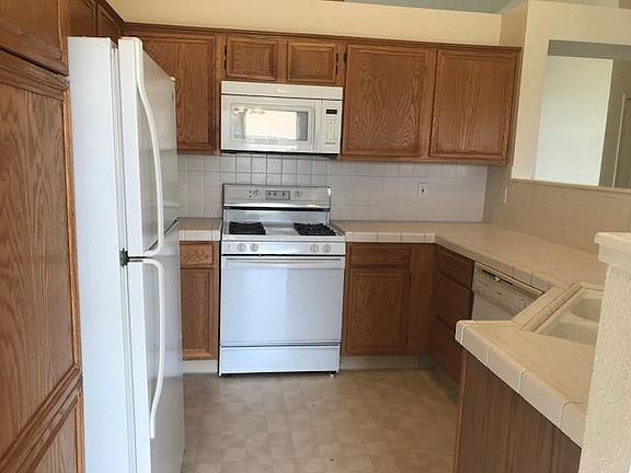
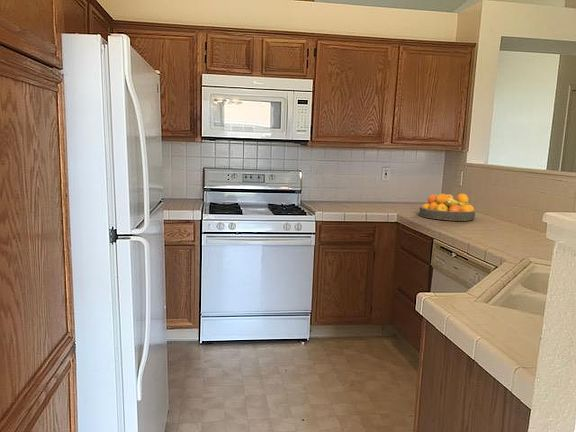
+ fruit bowl (447, 205)
